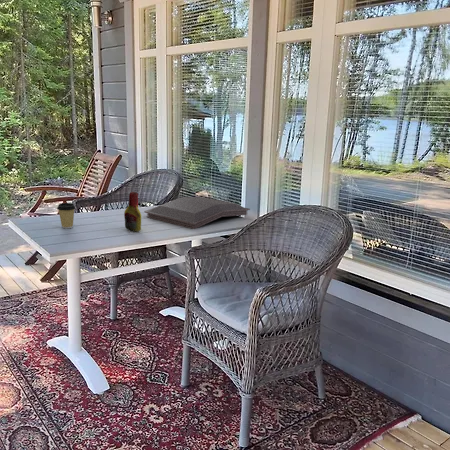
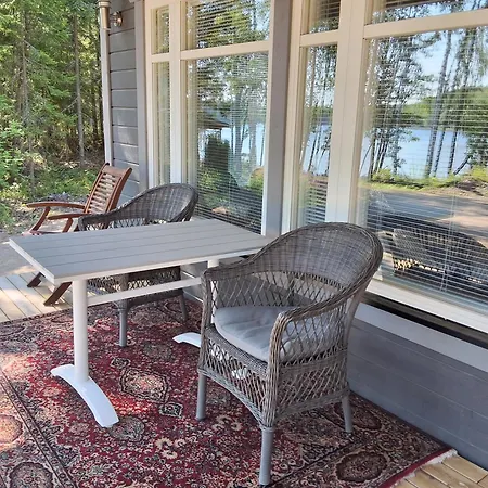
- bottle (133, 211)
- serving tray (198, 208)
- coffee cup (66, 215)
